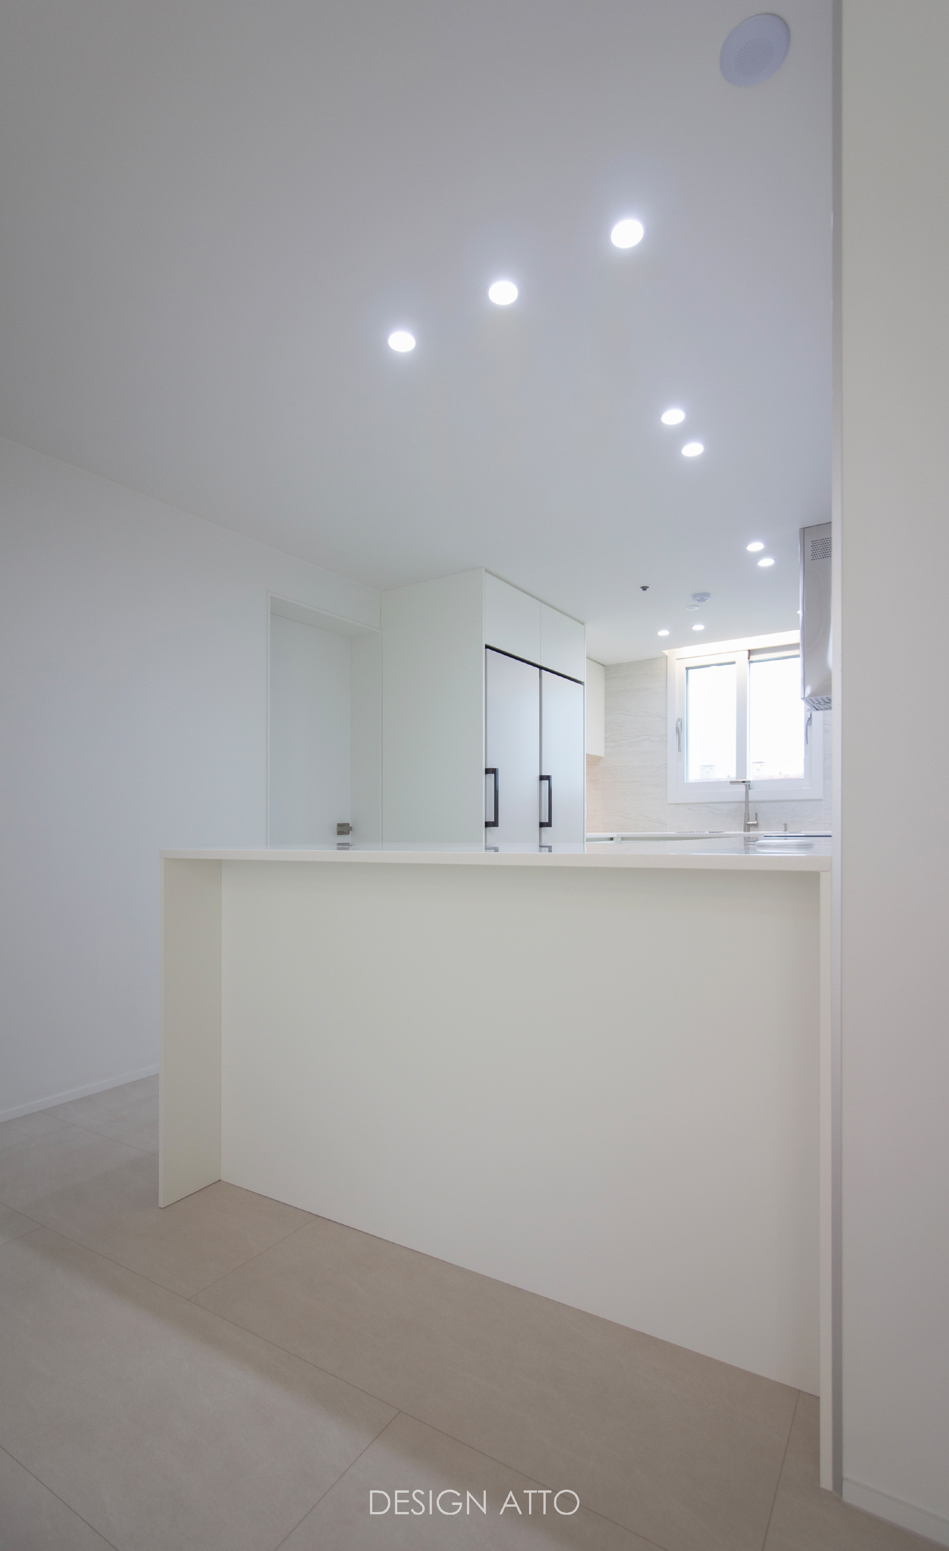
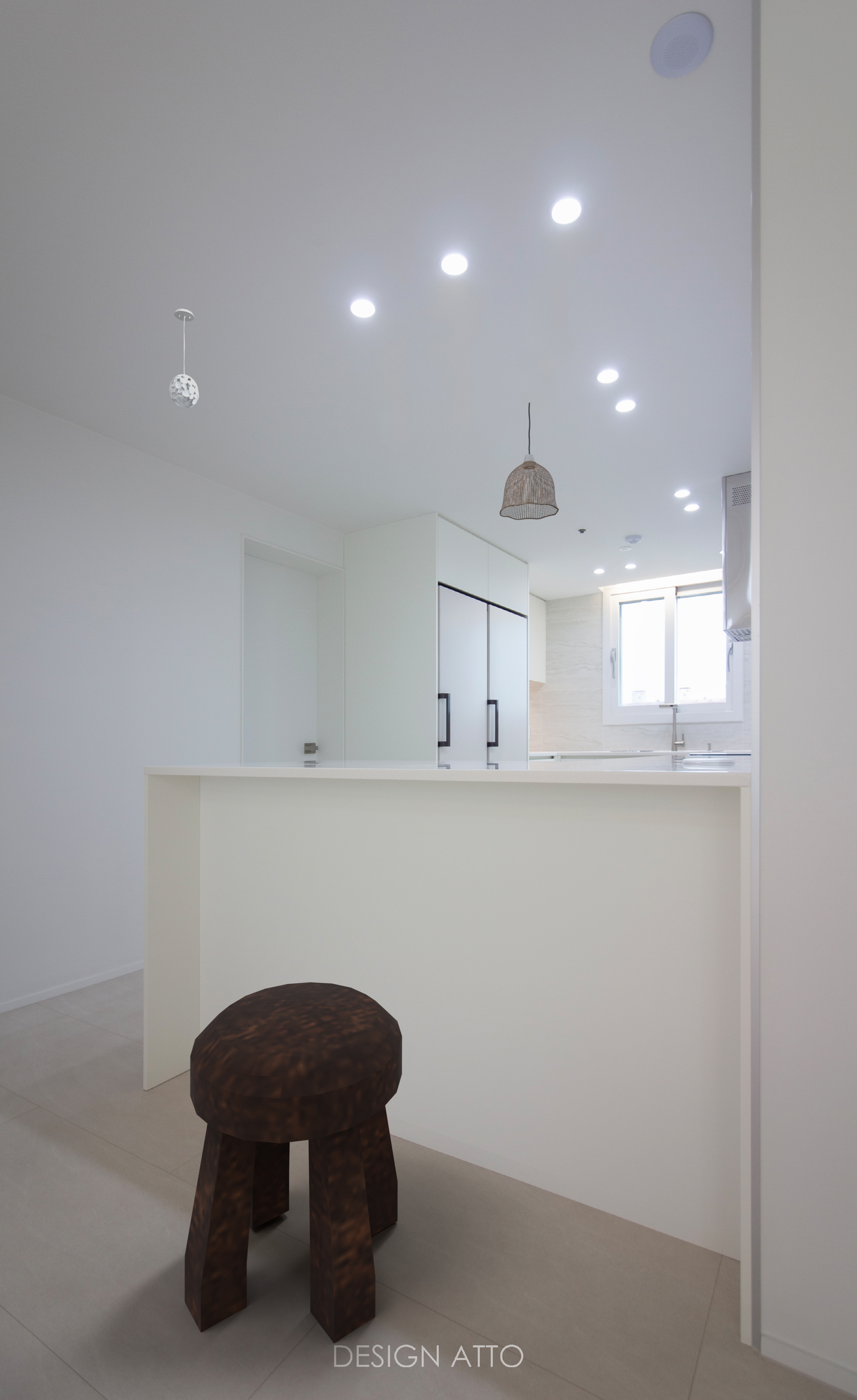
+ pendant lamp (529, 458)
+ stool (299, 1135)
+ pendant light (184, 360)
